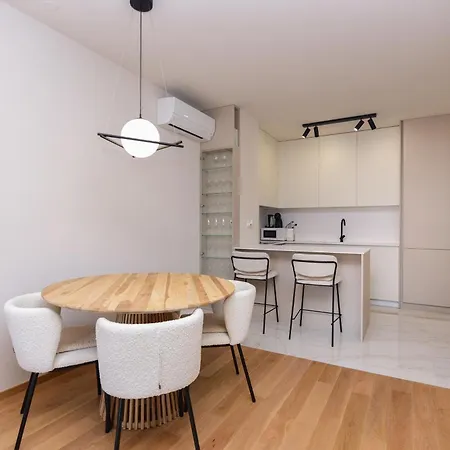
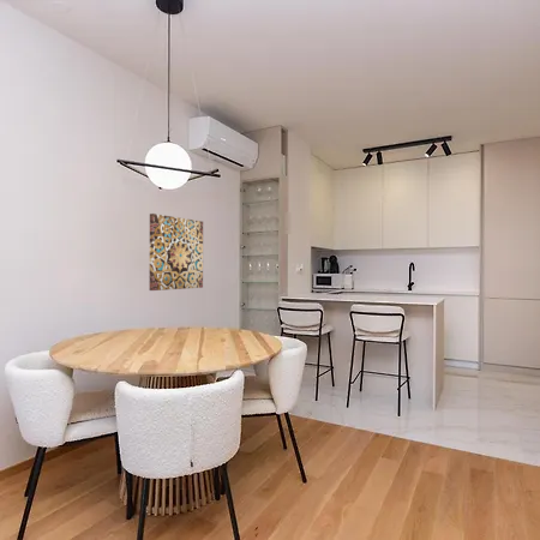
+ wall art (178, 253)
